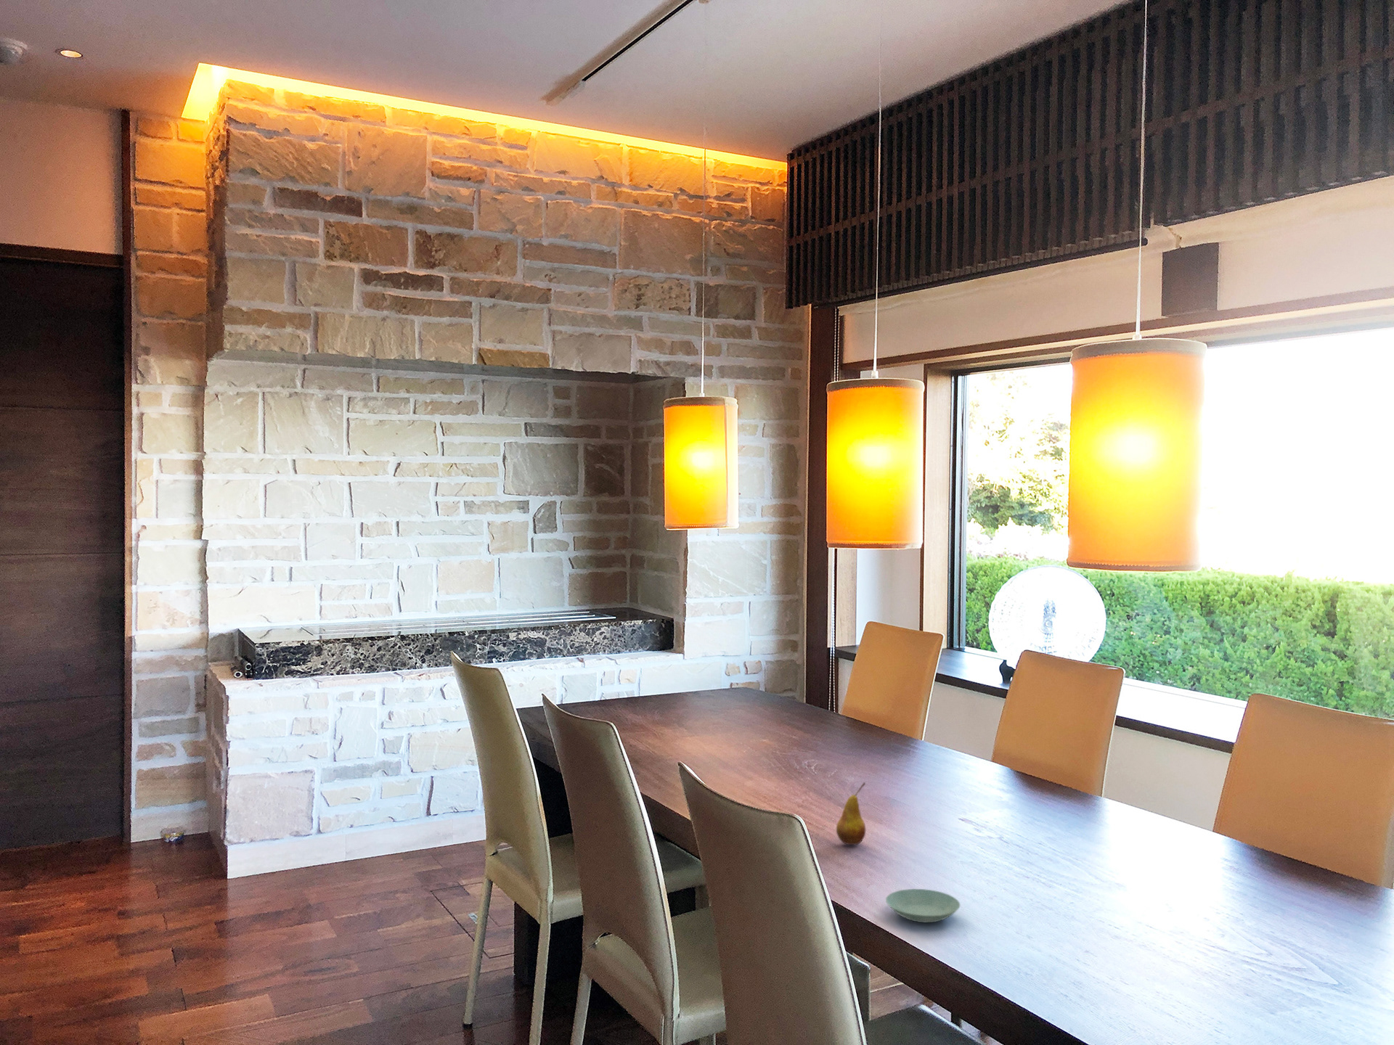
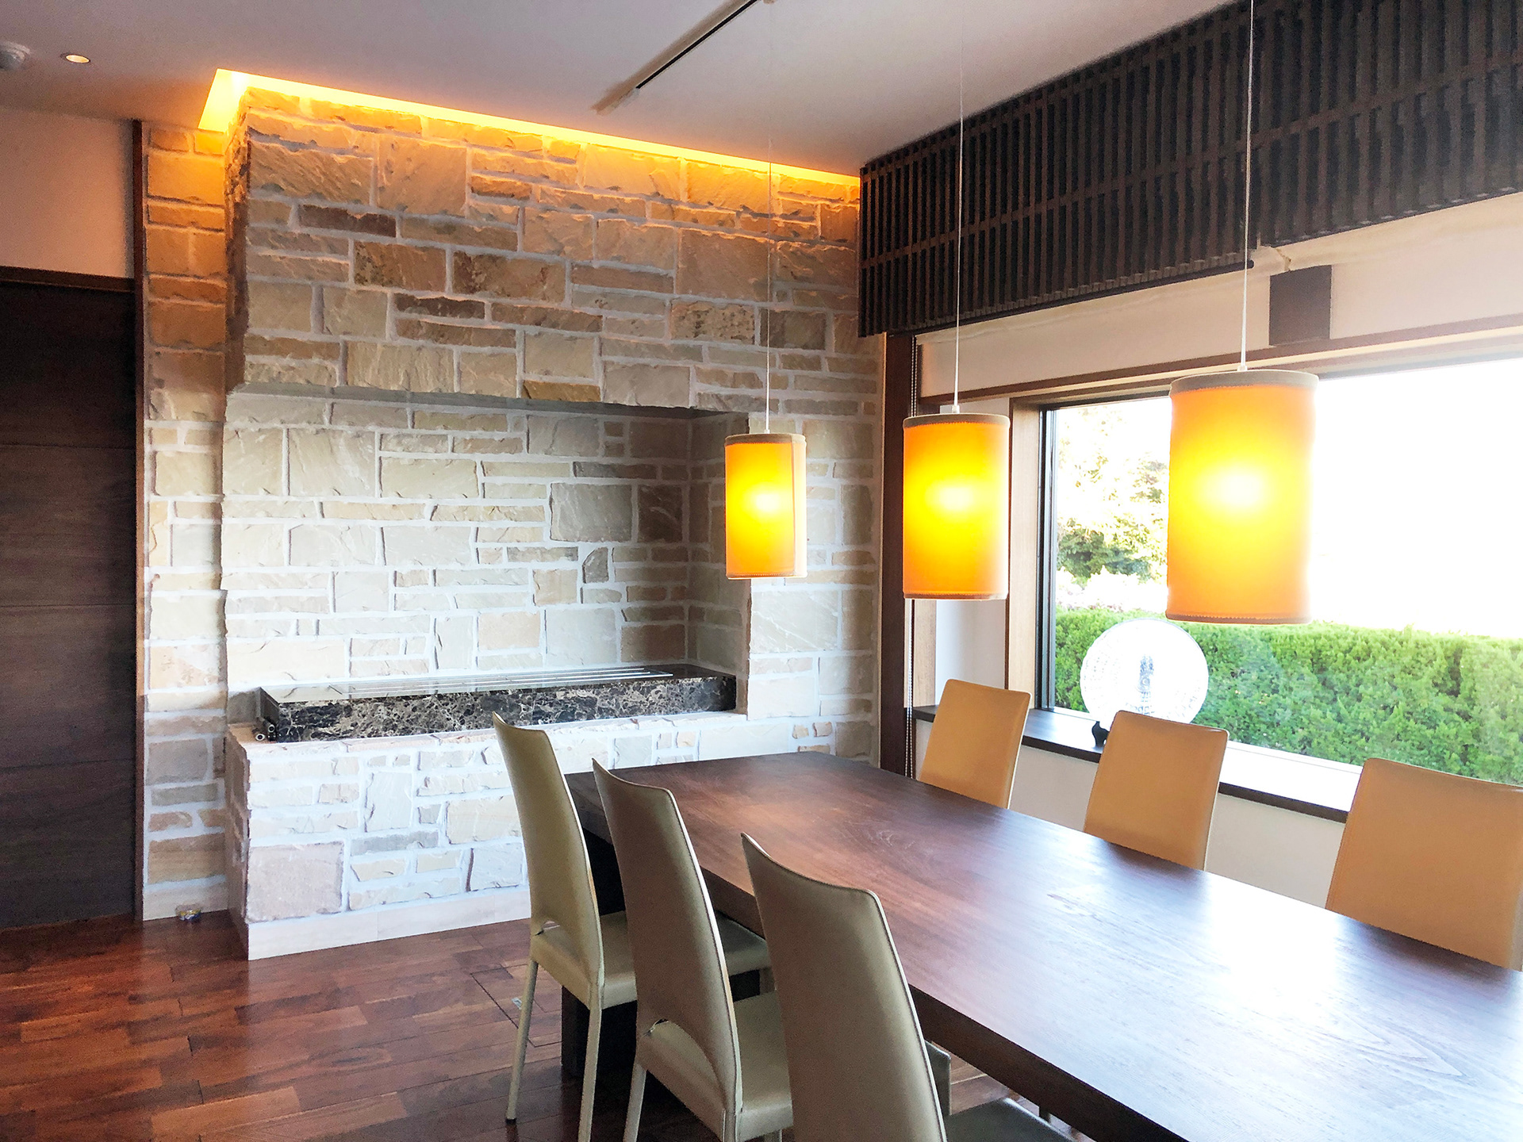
- fruit (851, 812)
- saucer (922, 908)
